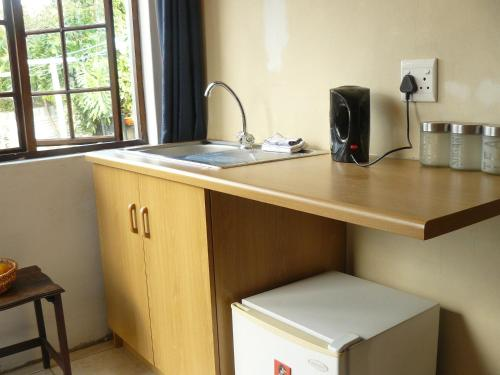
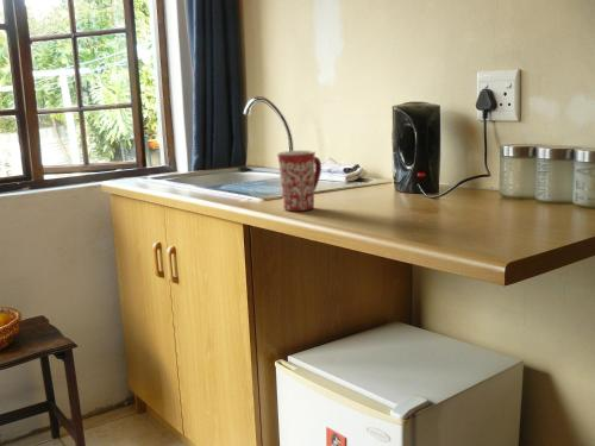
+ mug (302, 180)
